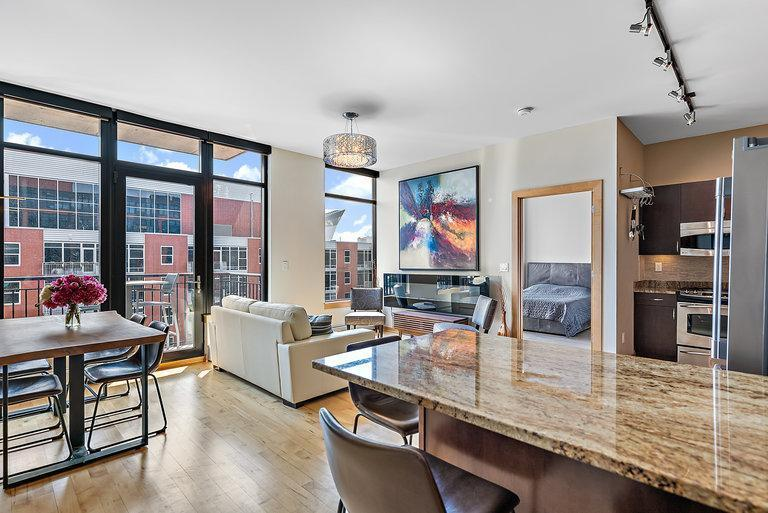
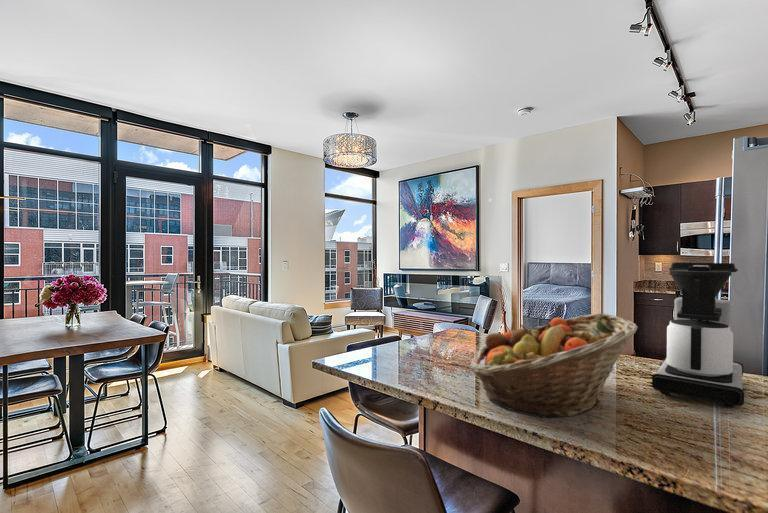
+ coffee maker (700, 325)
+ fruit basket (547, 355)
